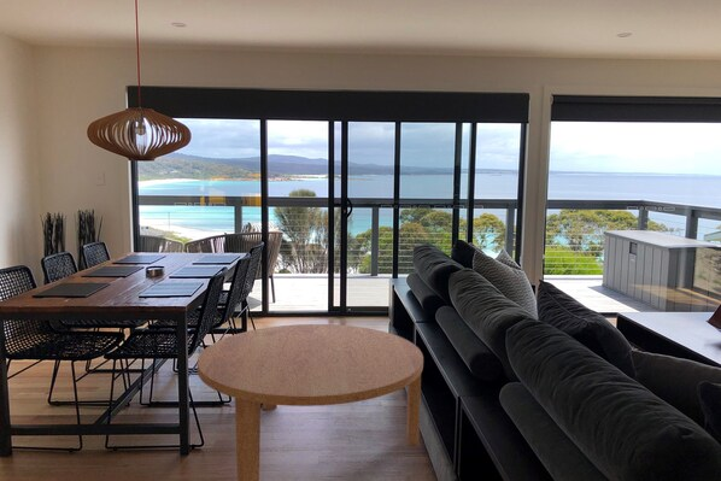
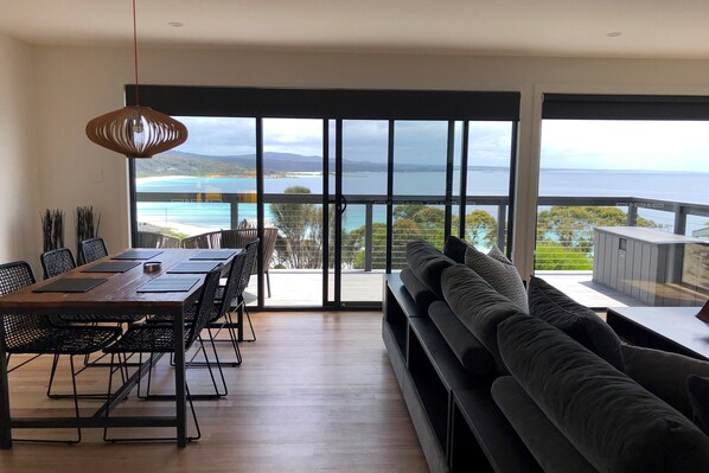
- coffee table (312, 399)
